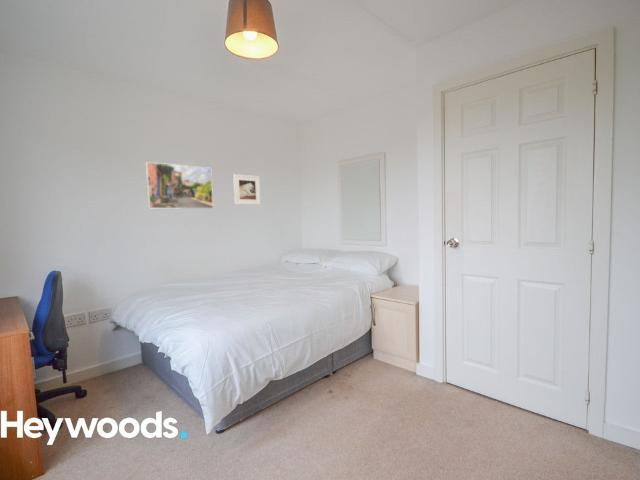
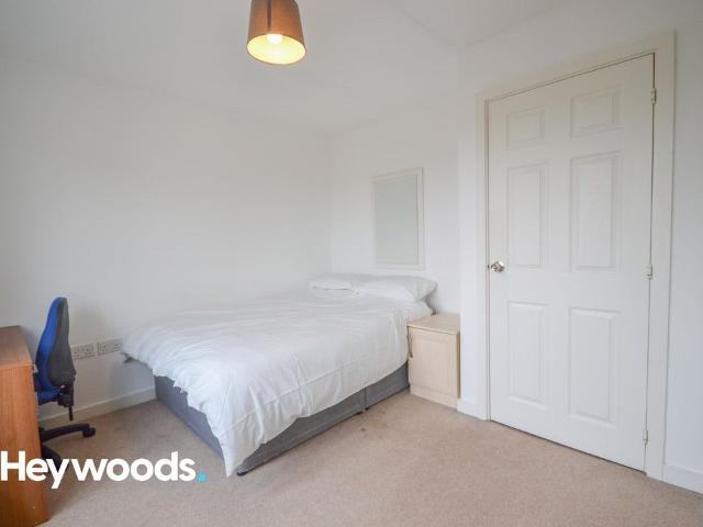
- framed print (247, 190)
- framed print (181, 186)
